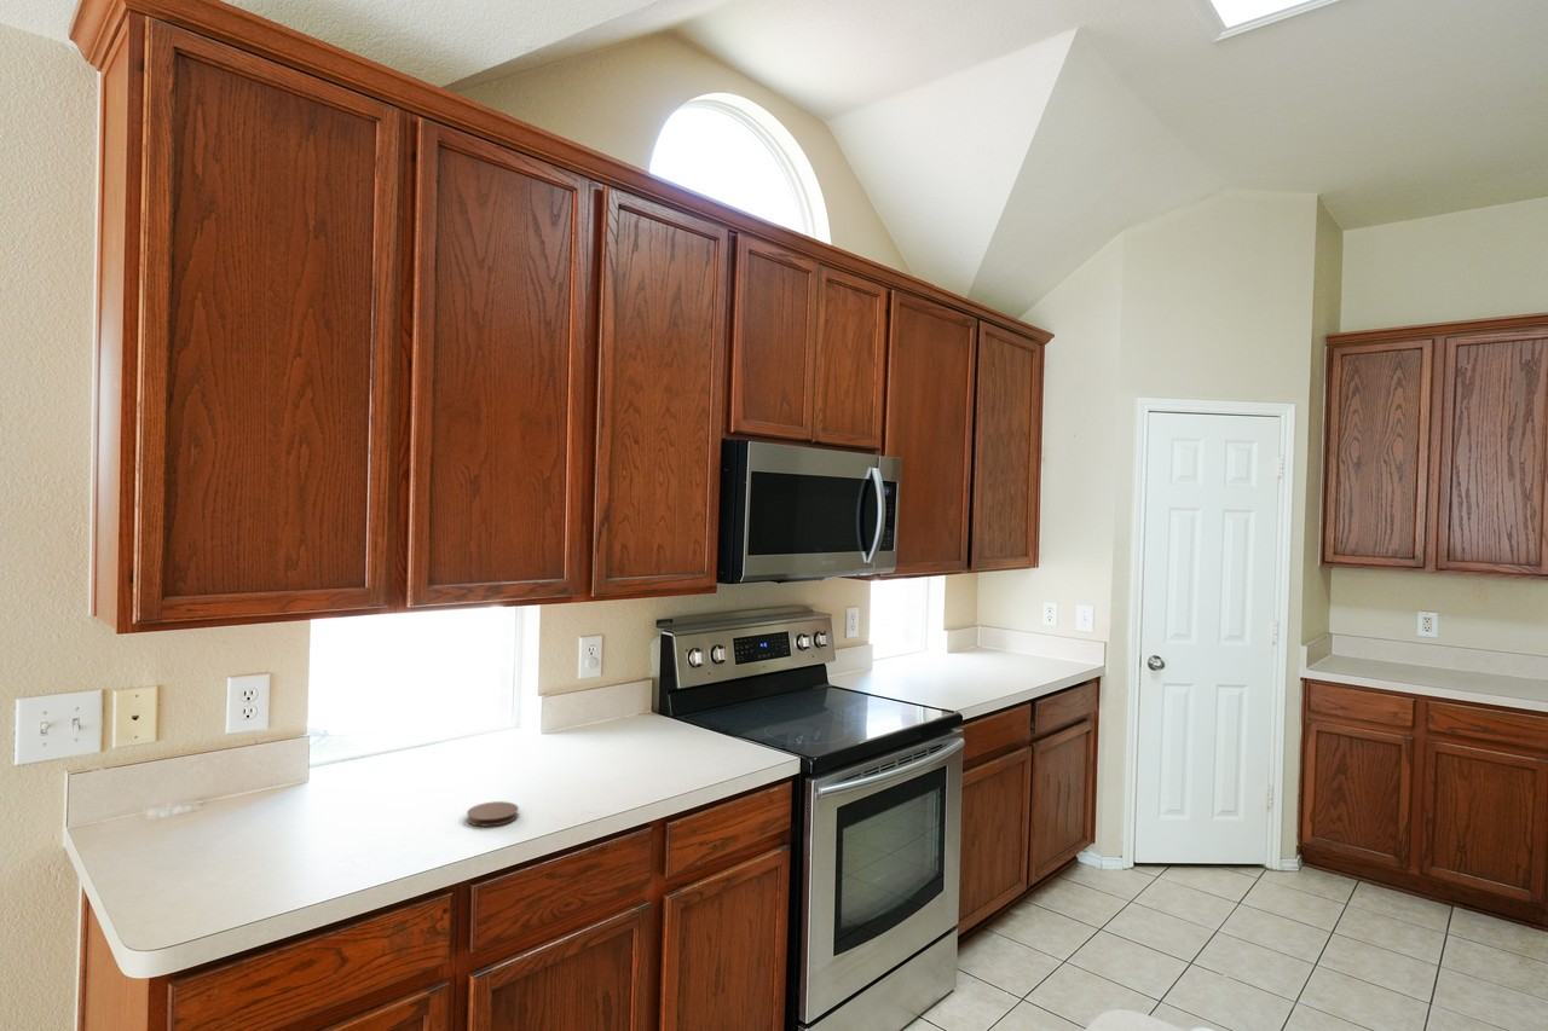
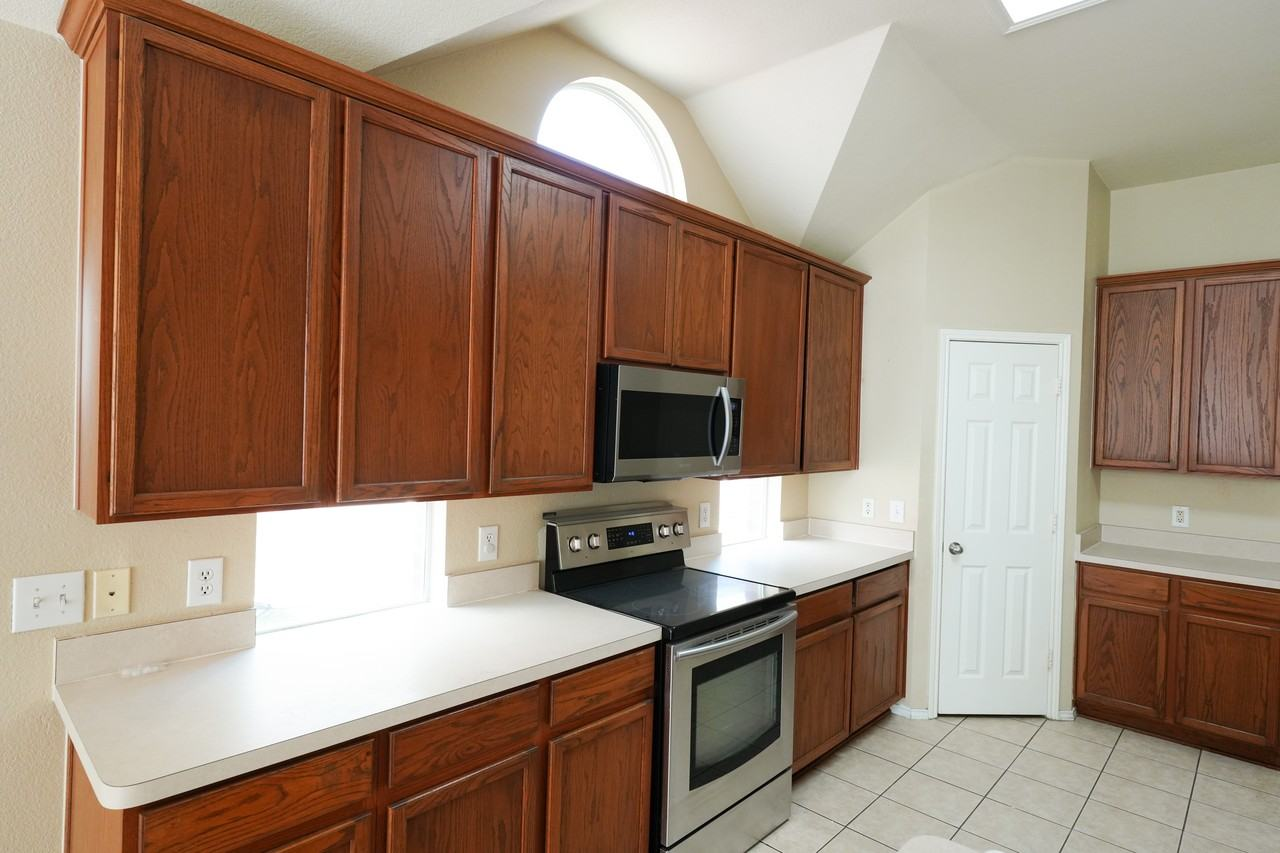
- coaster (492, 813)
